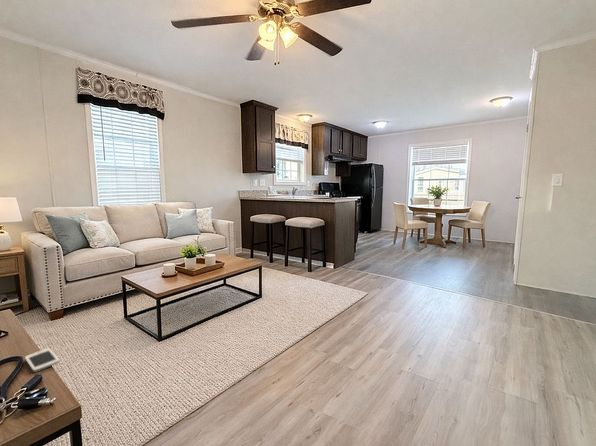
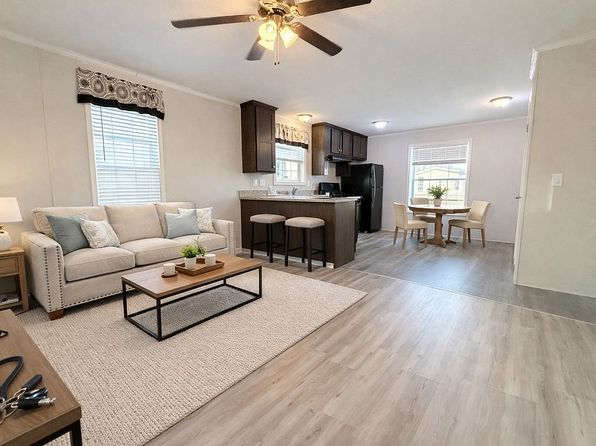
- smartphone (42, 359)
